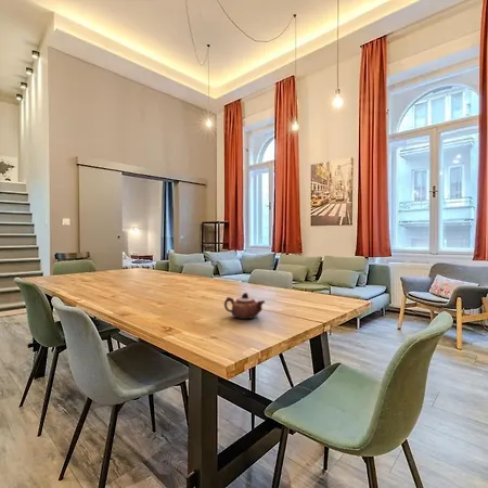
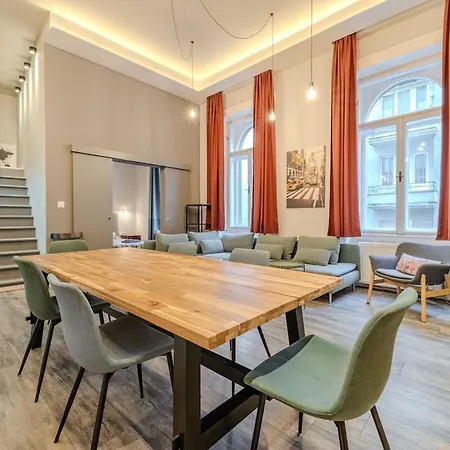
- teapot (244, 304)
